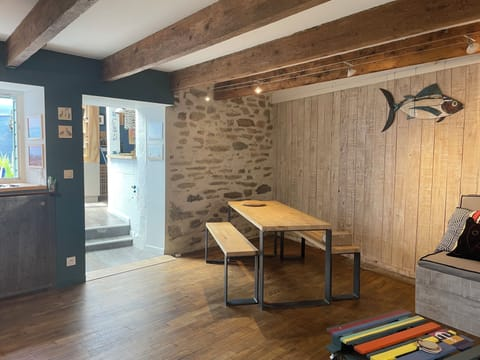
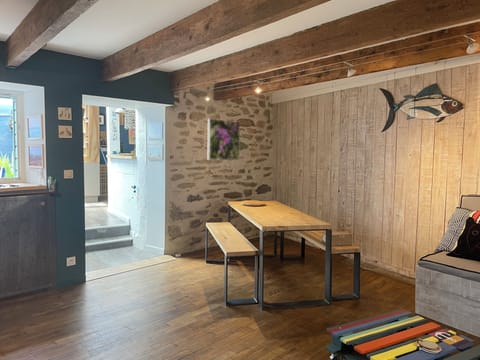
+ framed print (224, 140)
